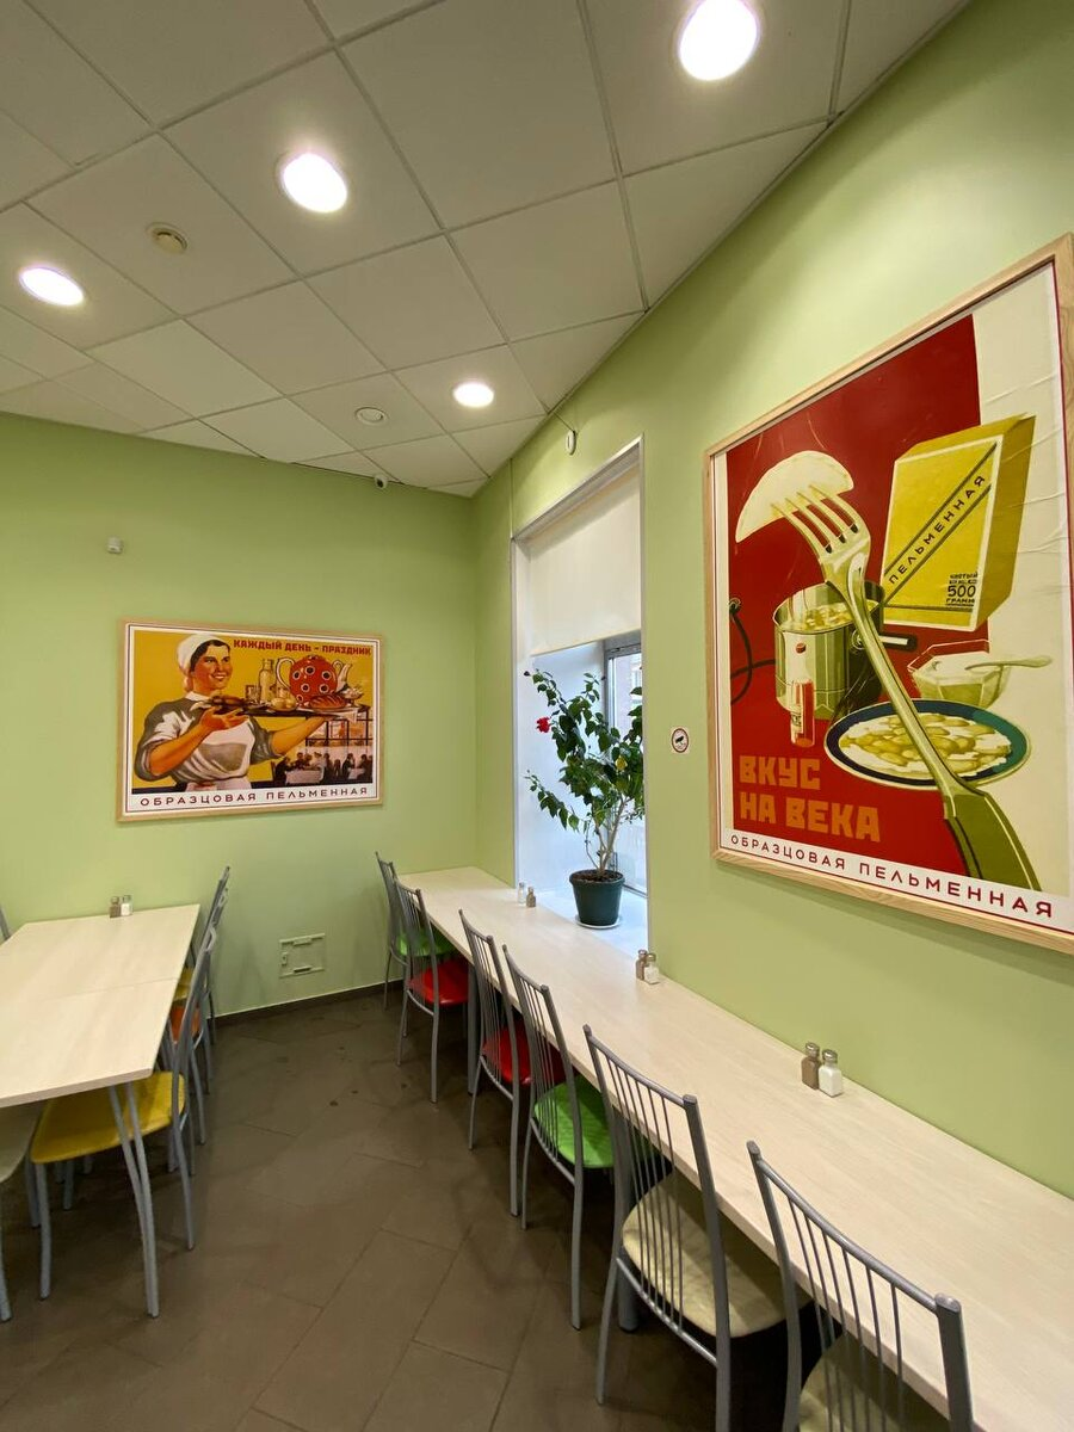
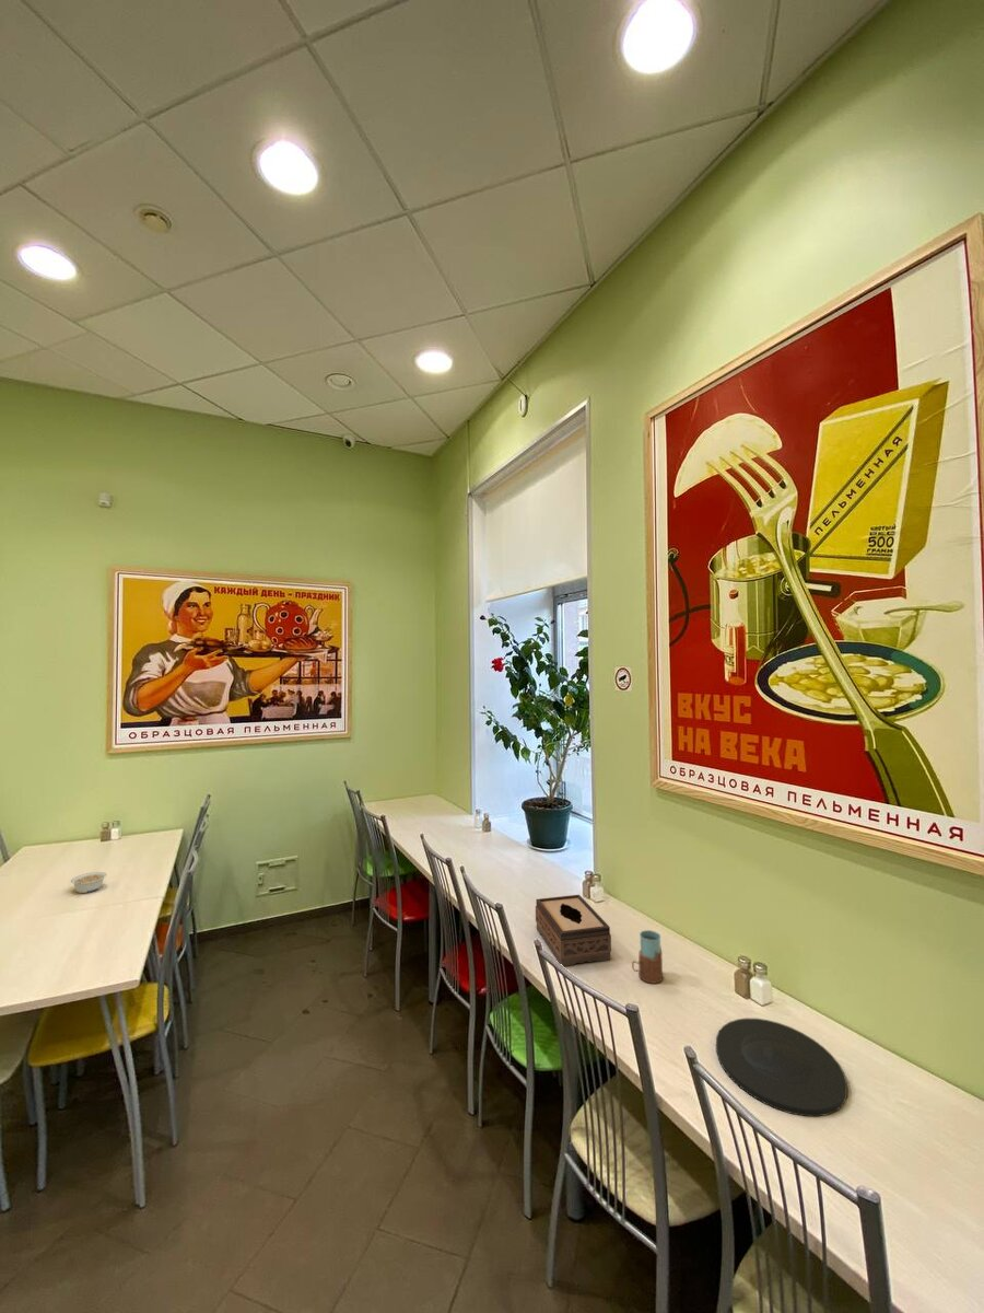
+ tissue box (571, 927)
+ plate (777, 1057)
+ legume (89, 882)
+ drinking glass (646, 956)
